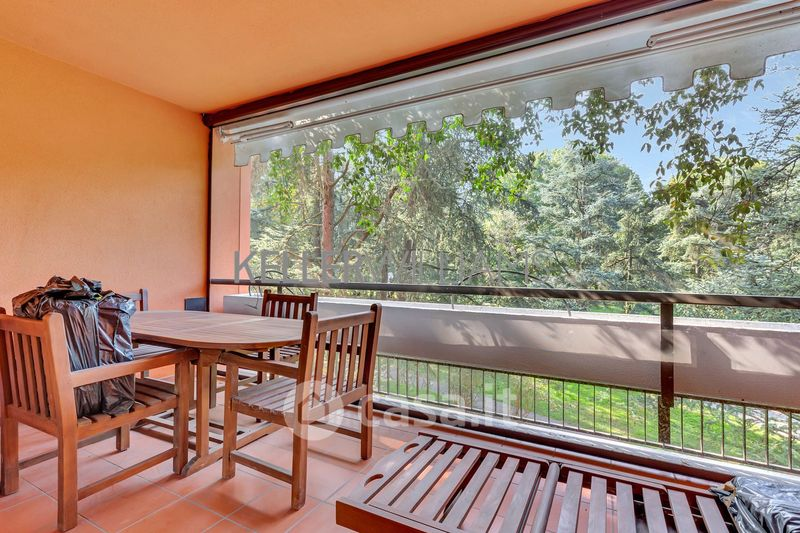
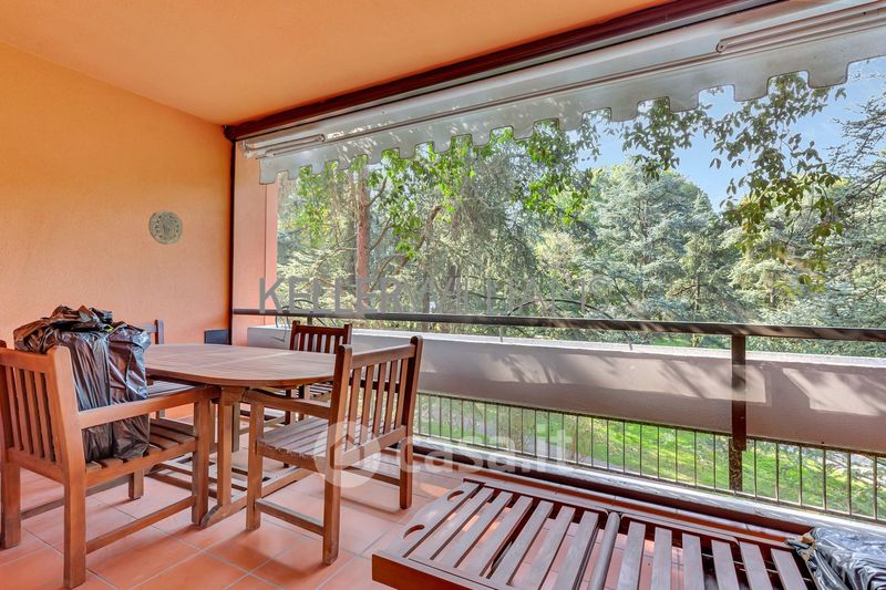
+ decorative plate (166, 227)
